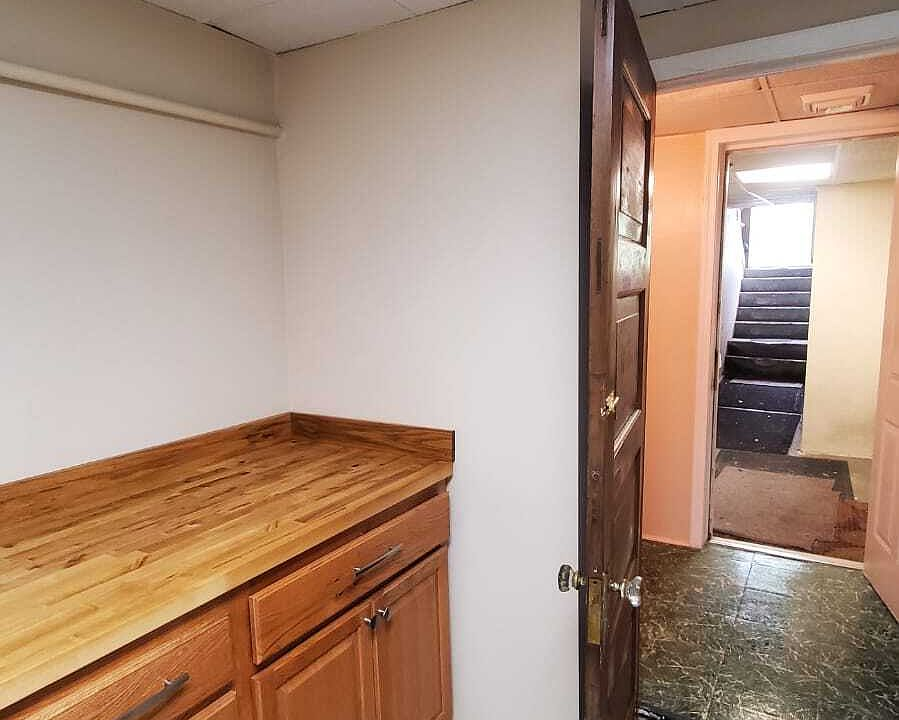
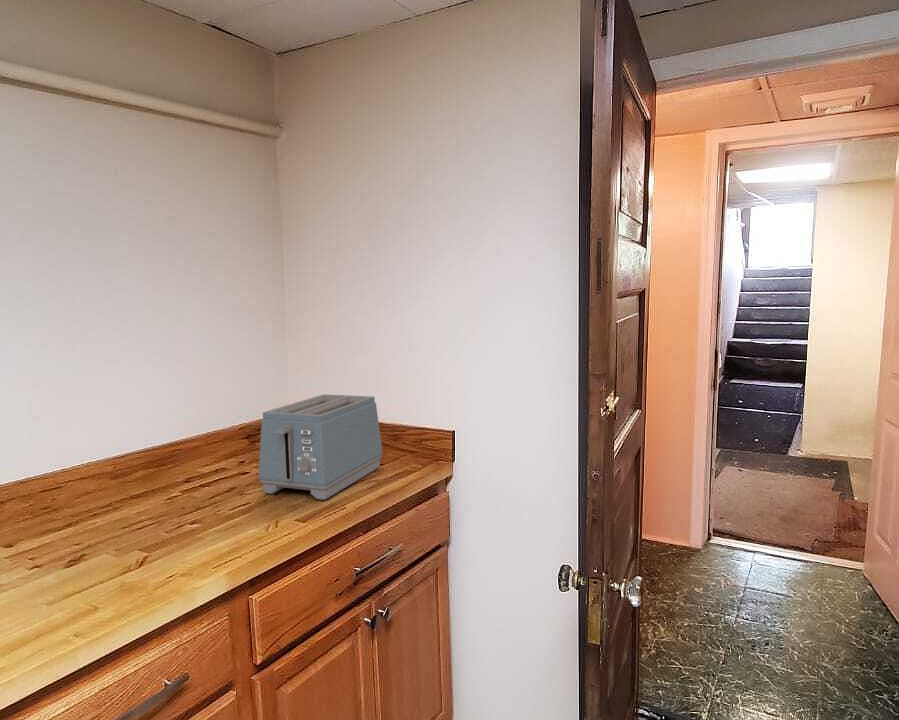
+ toaster (319, 443)
